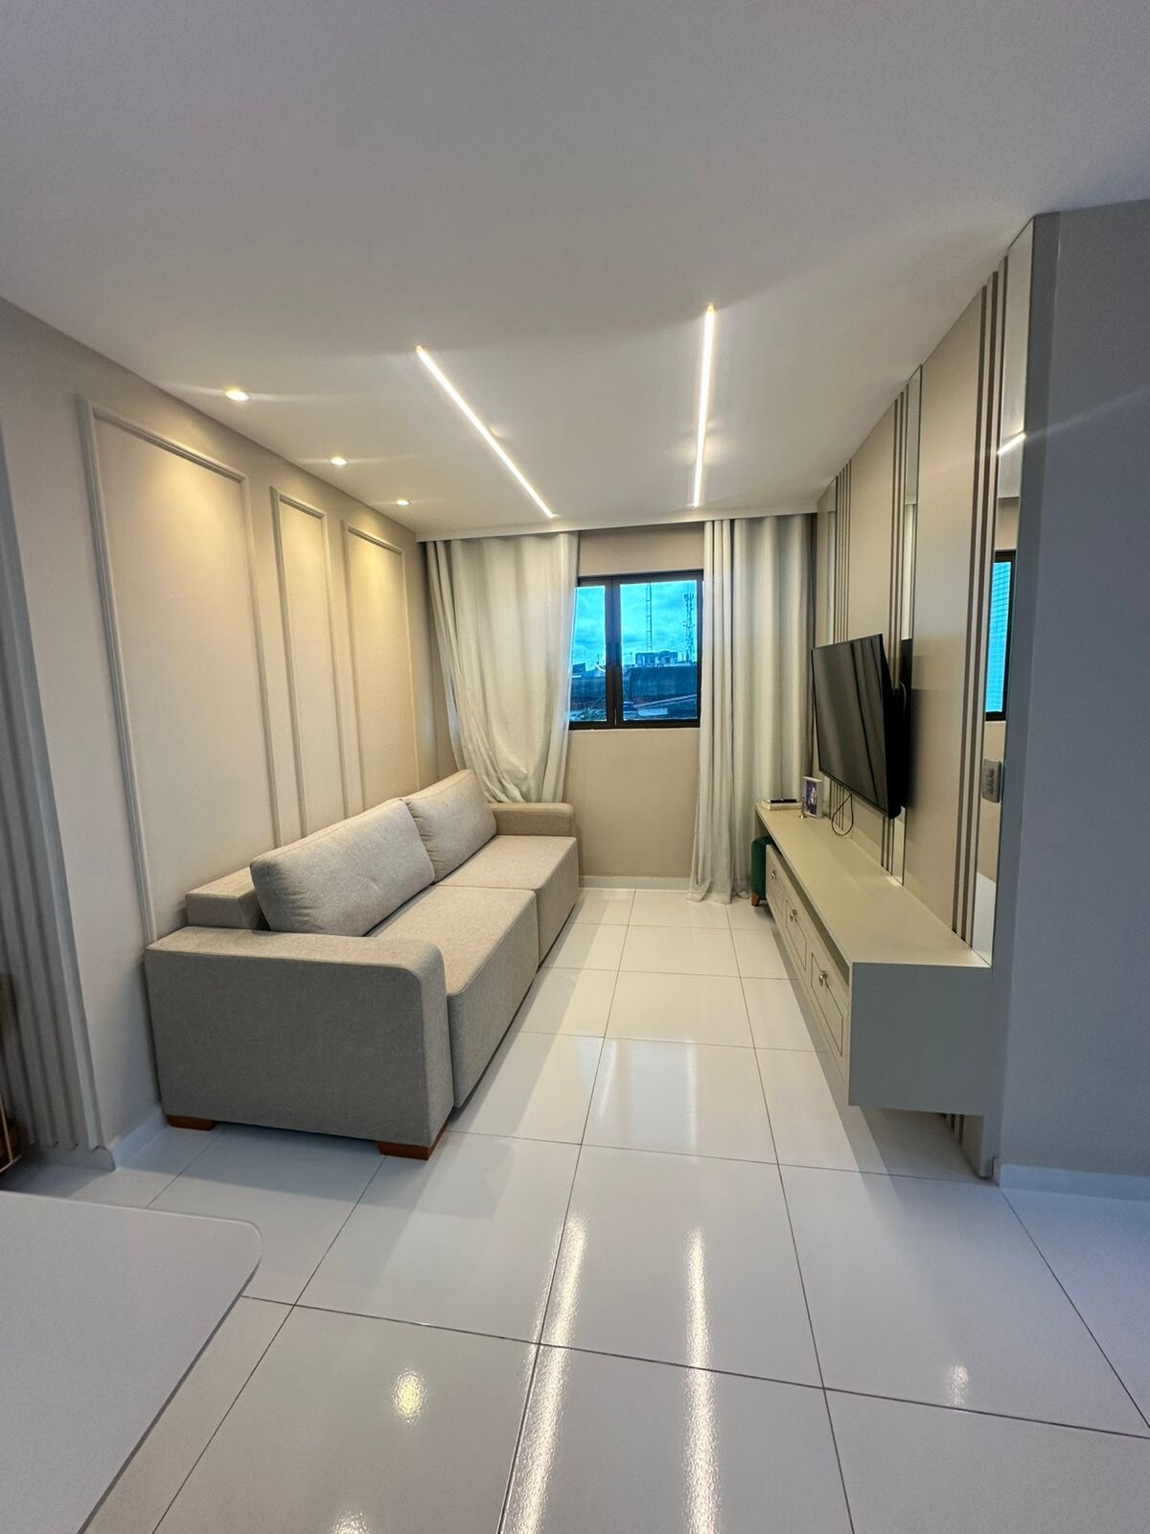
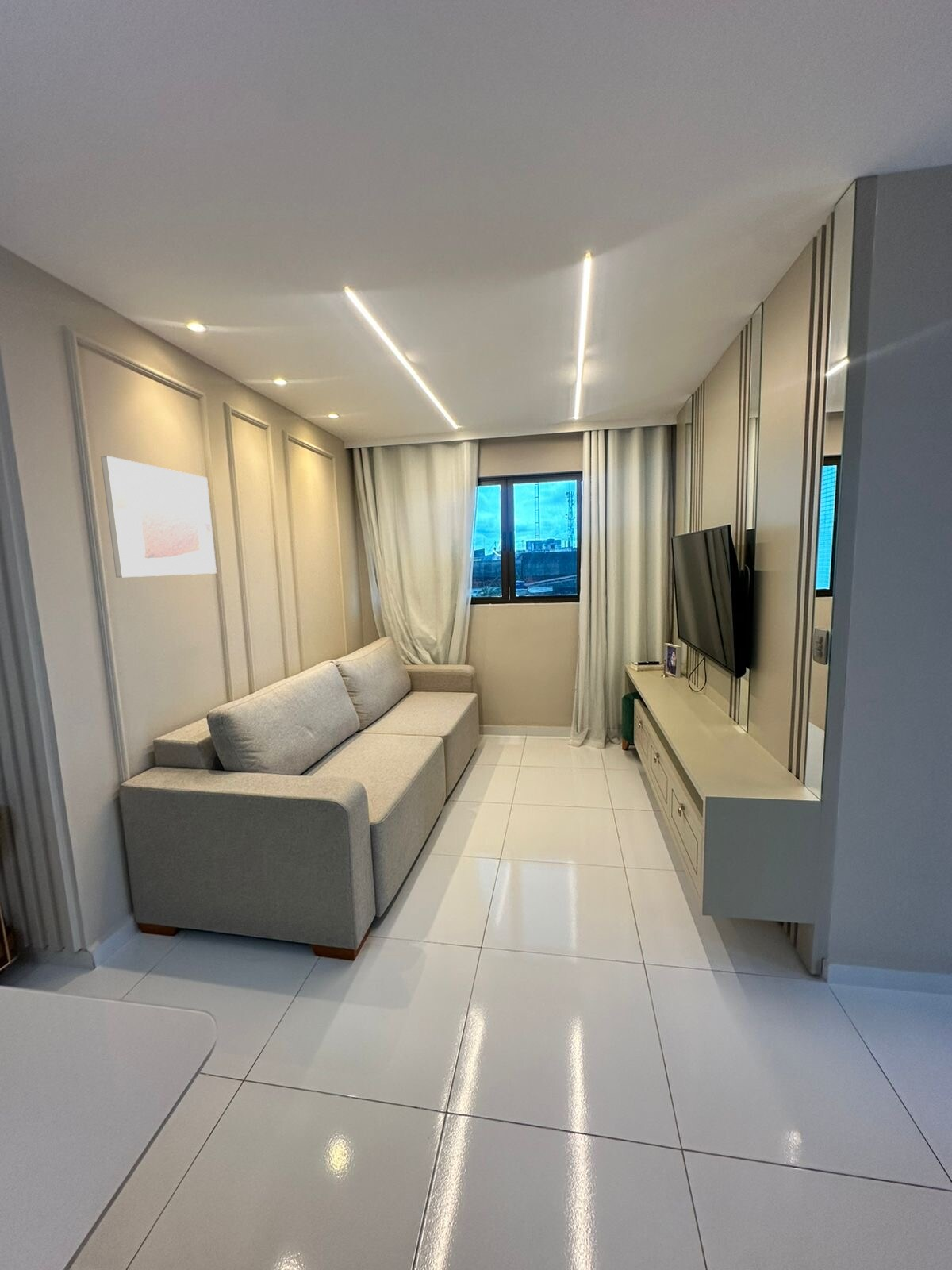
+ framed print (166, 522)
